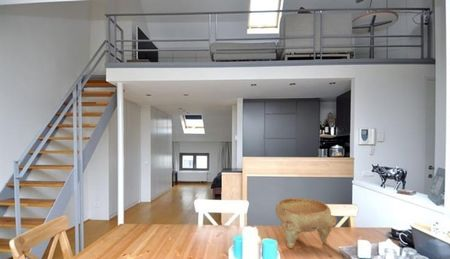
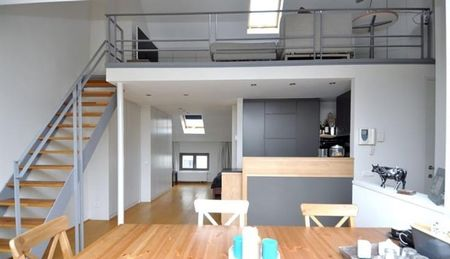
- decorative bowl (299, 222)
